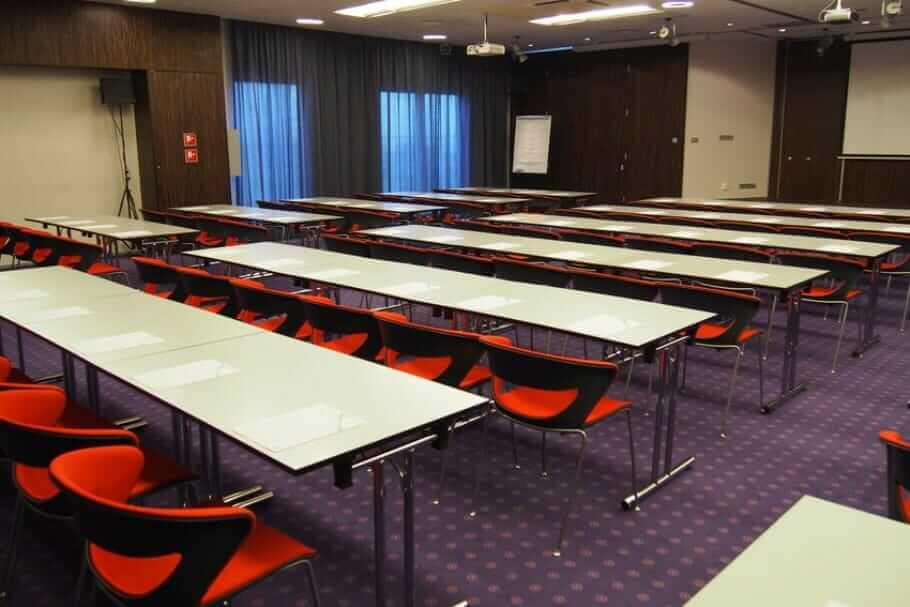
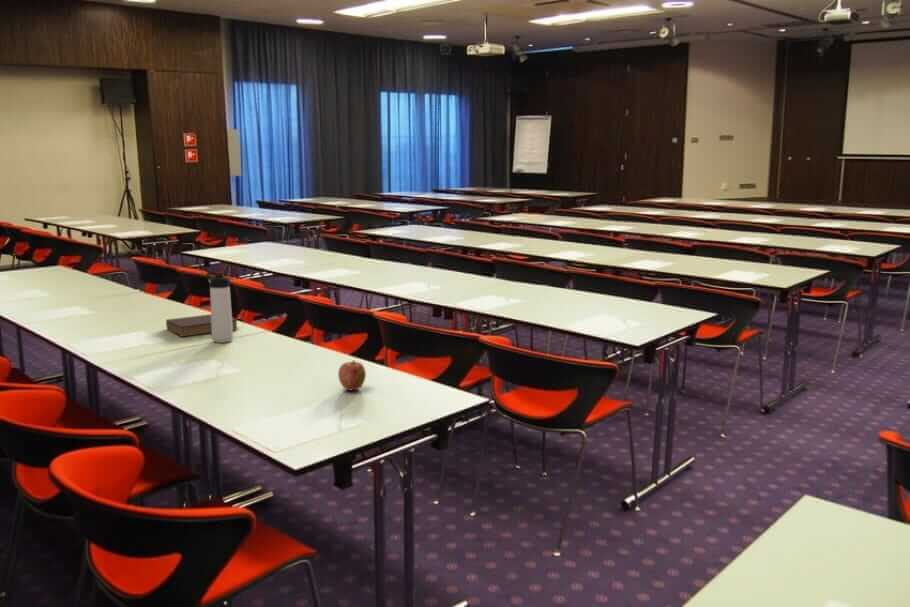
+ book (202, 324)
+ thermos bottle (218, 307)
+ apple (352, 374)
